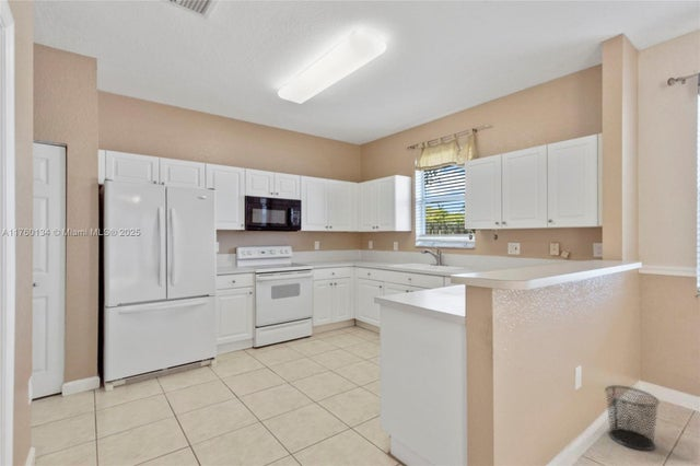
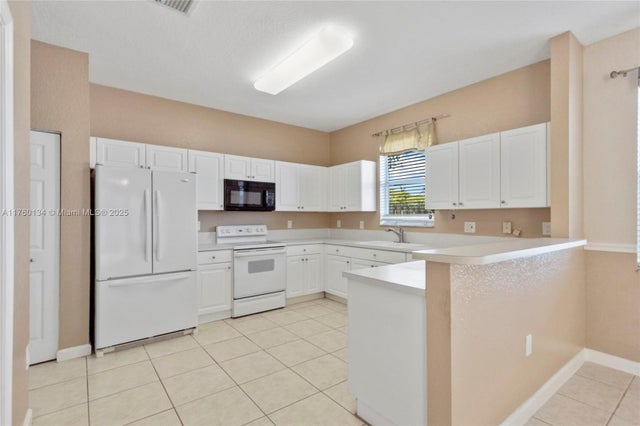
- waste bin (630, 416)
